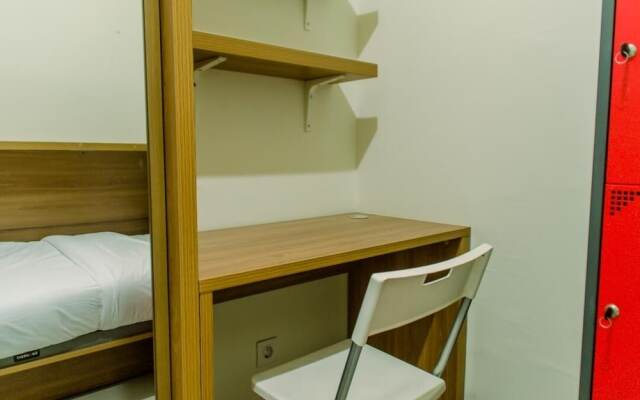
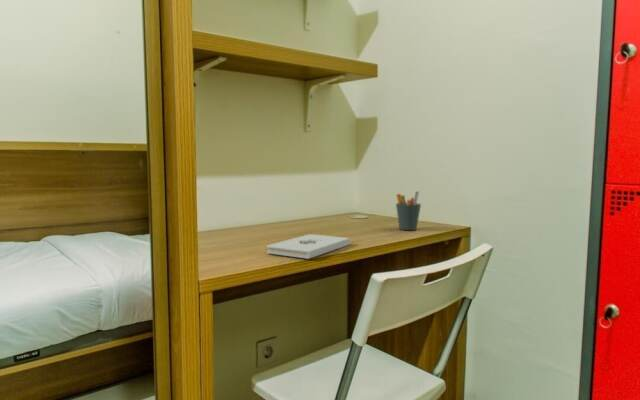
+ notepad (309, 245)
+ pen holder (407, 209)
